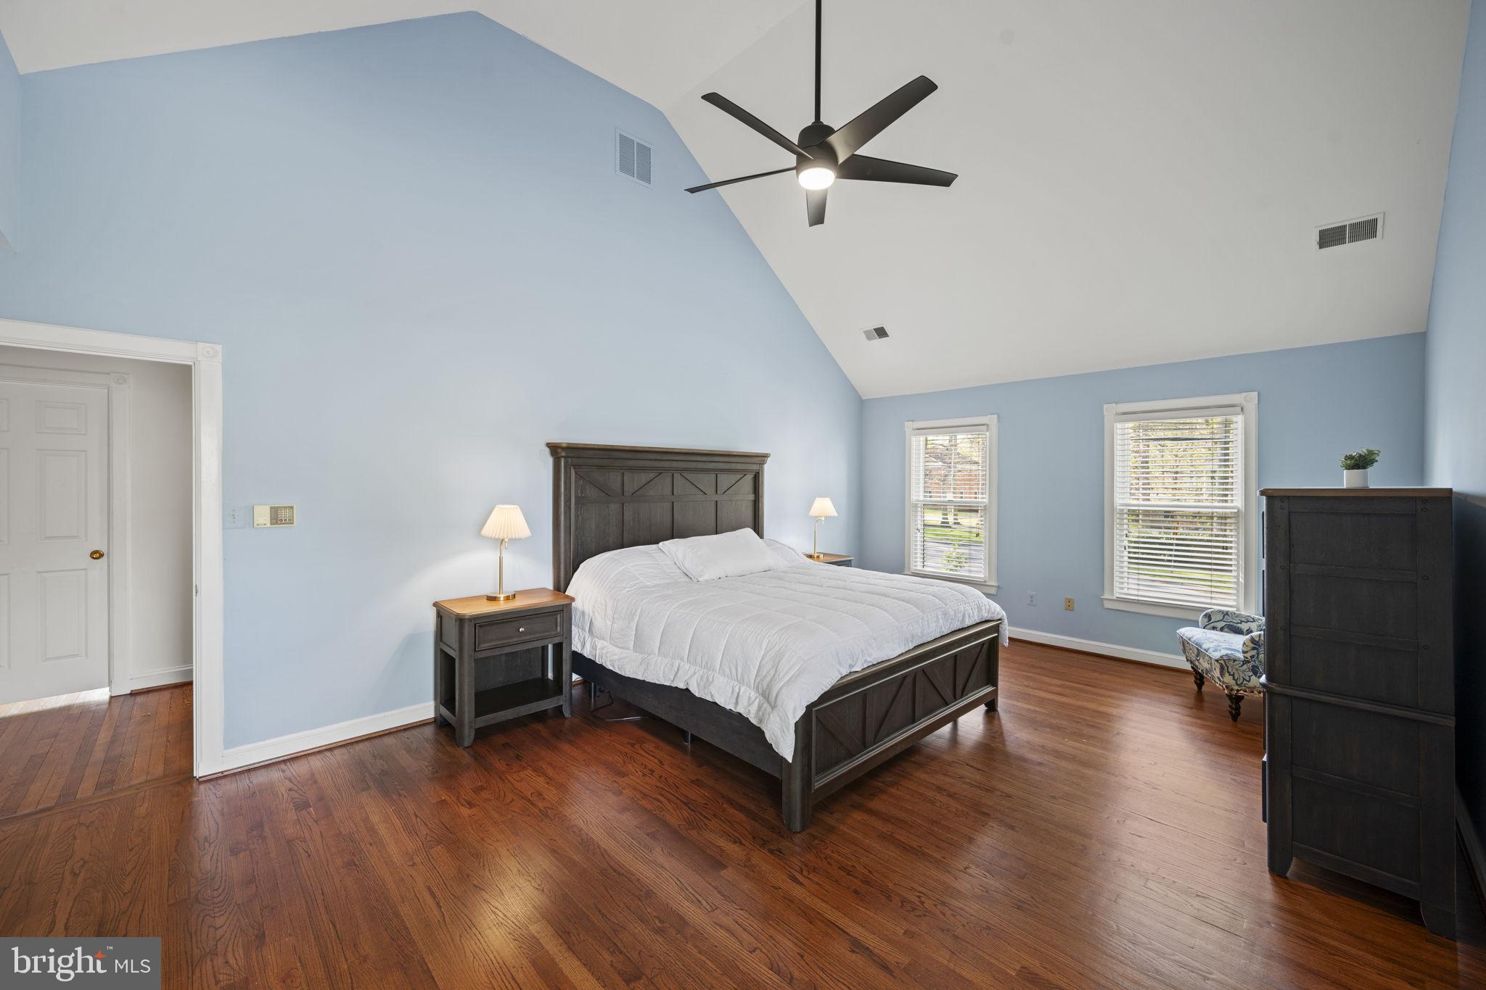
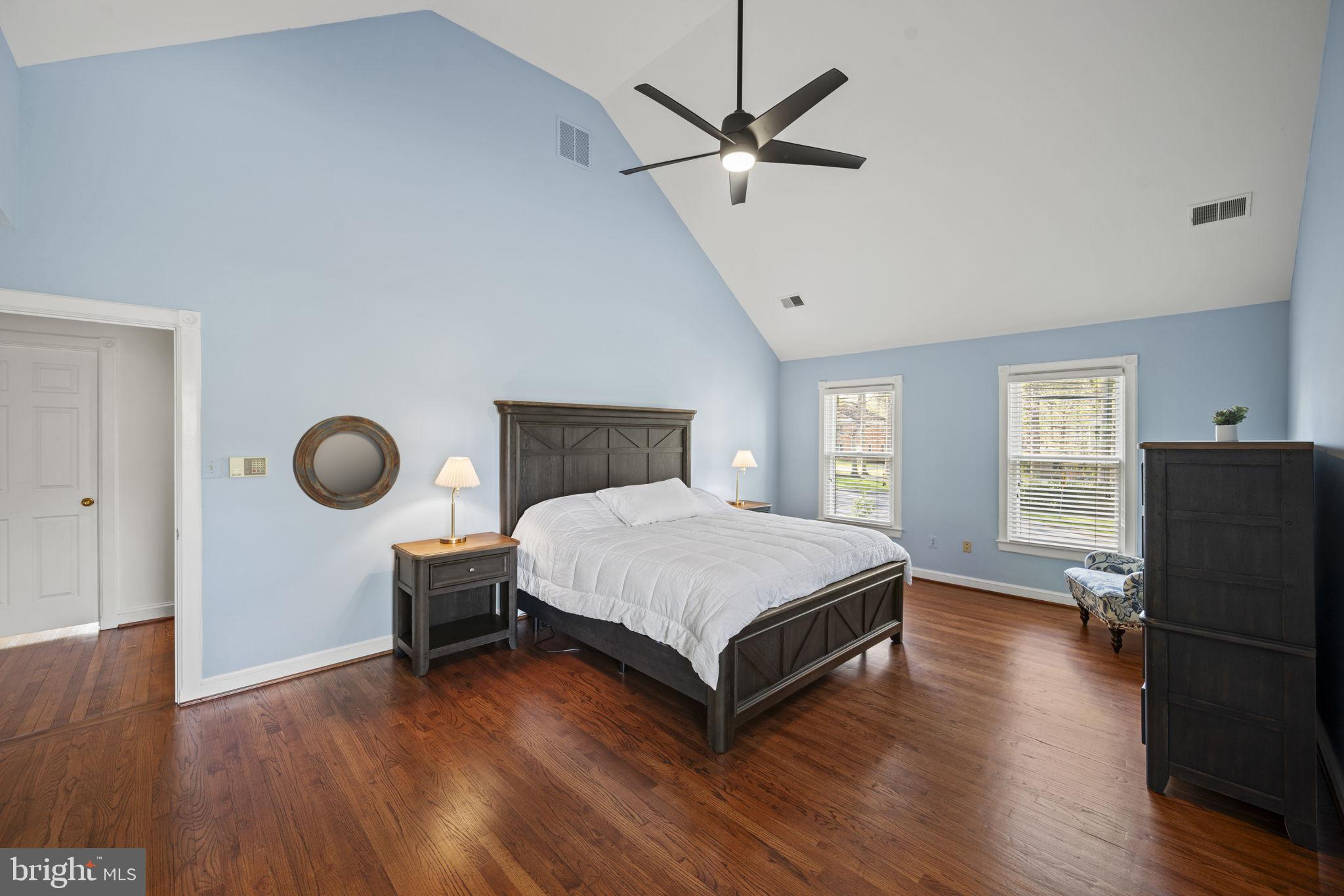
+ home mirror (349, 462)
